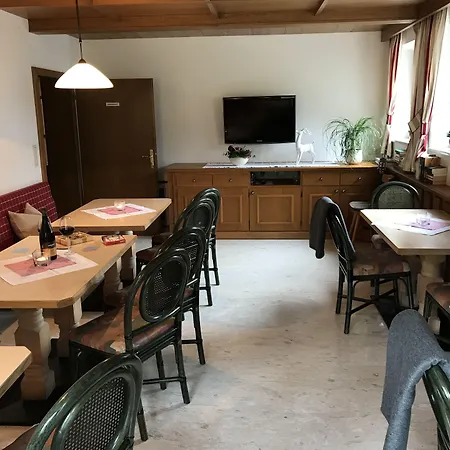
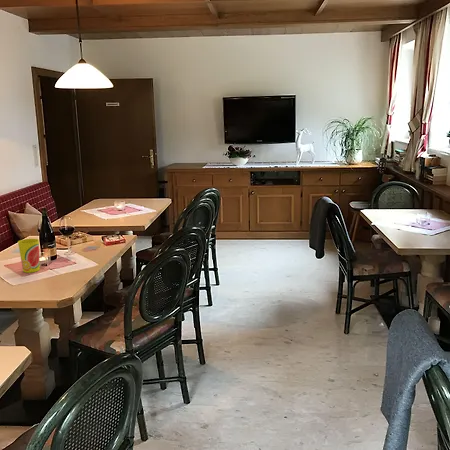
+ cup (29, 255)
